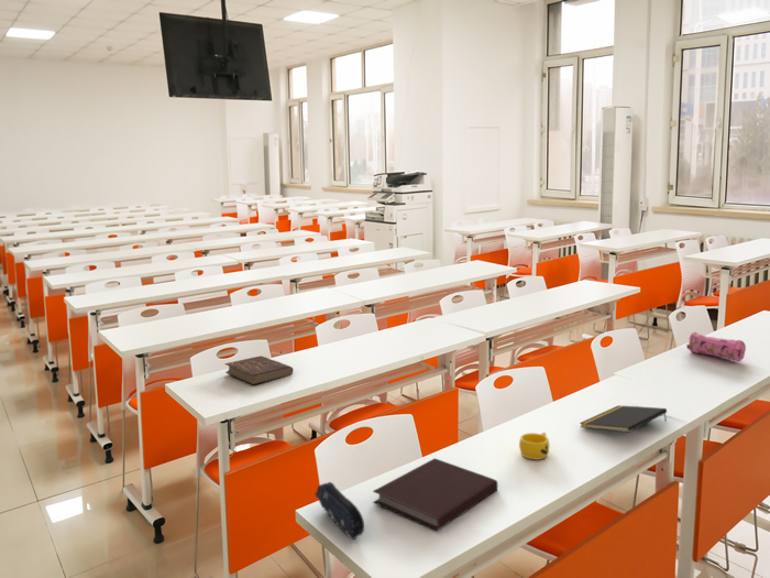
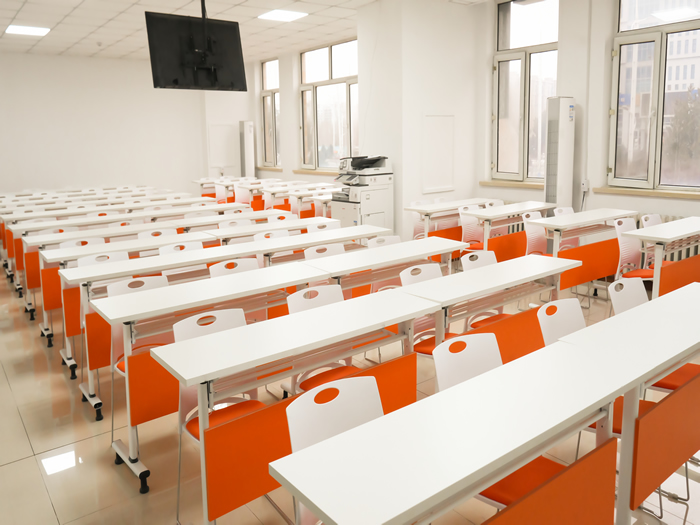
- pencil case (339, 509)
- pencil case (716, 346)
- notepad (623, 417)
- notebook (436, 491)
- cup (536, 445)
- book (258, 369)
